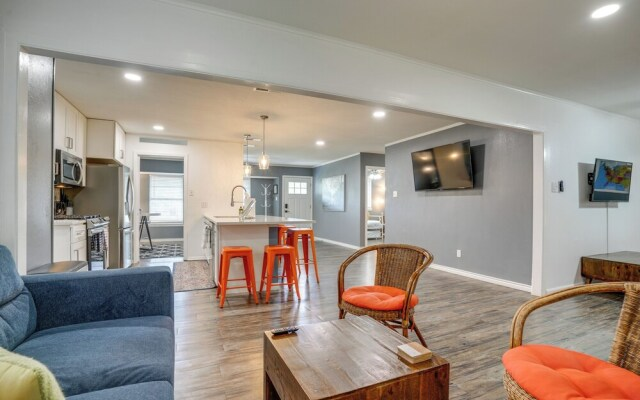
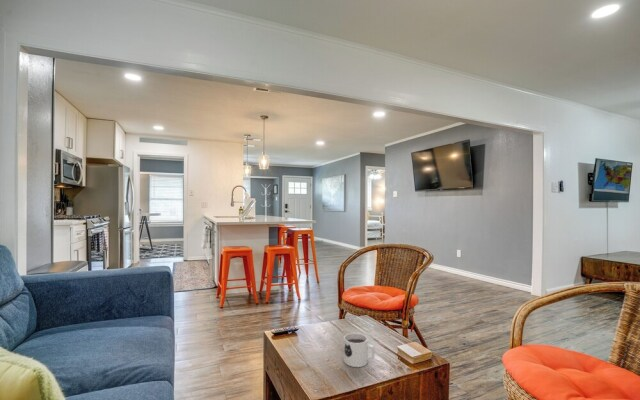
+ mug (358, 349)
